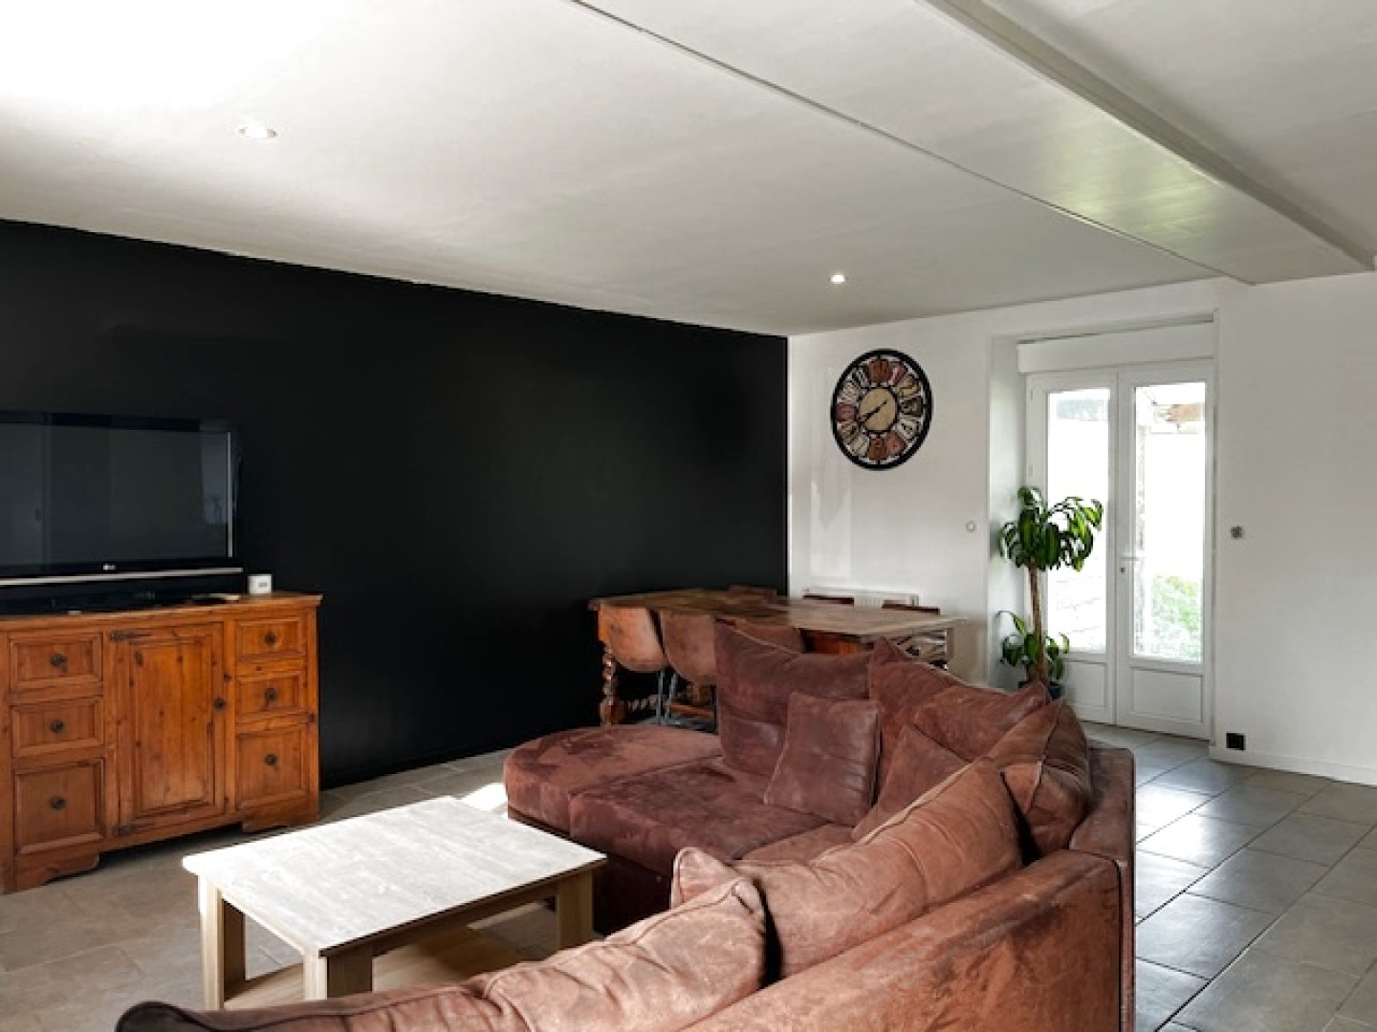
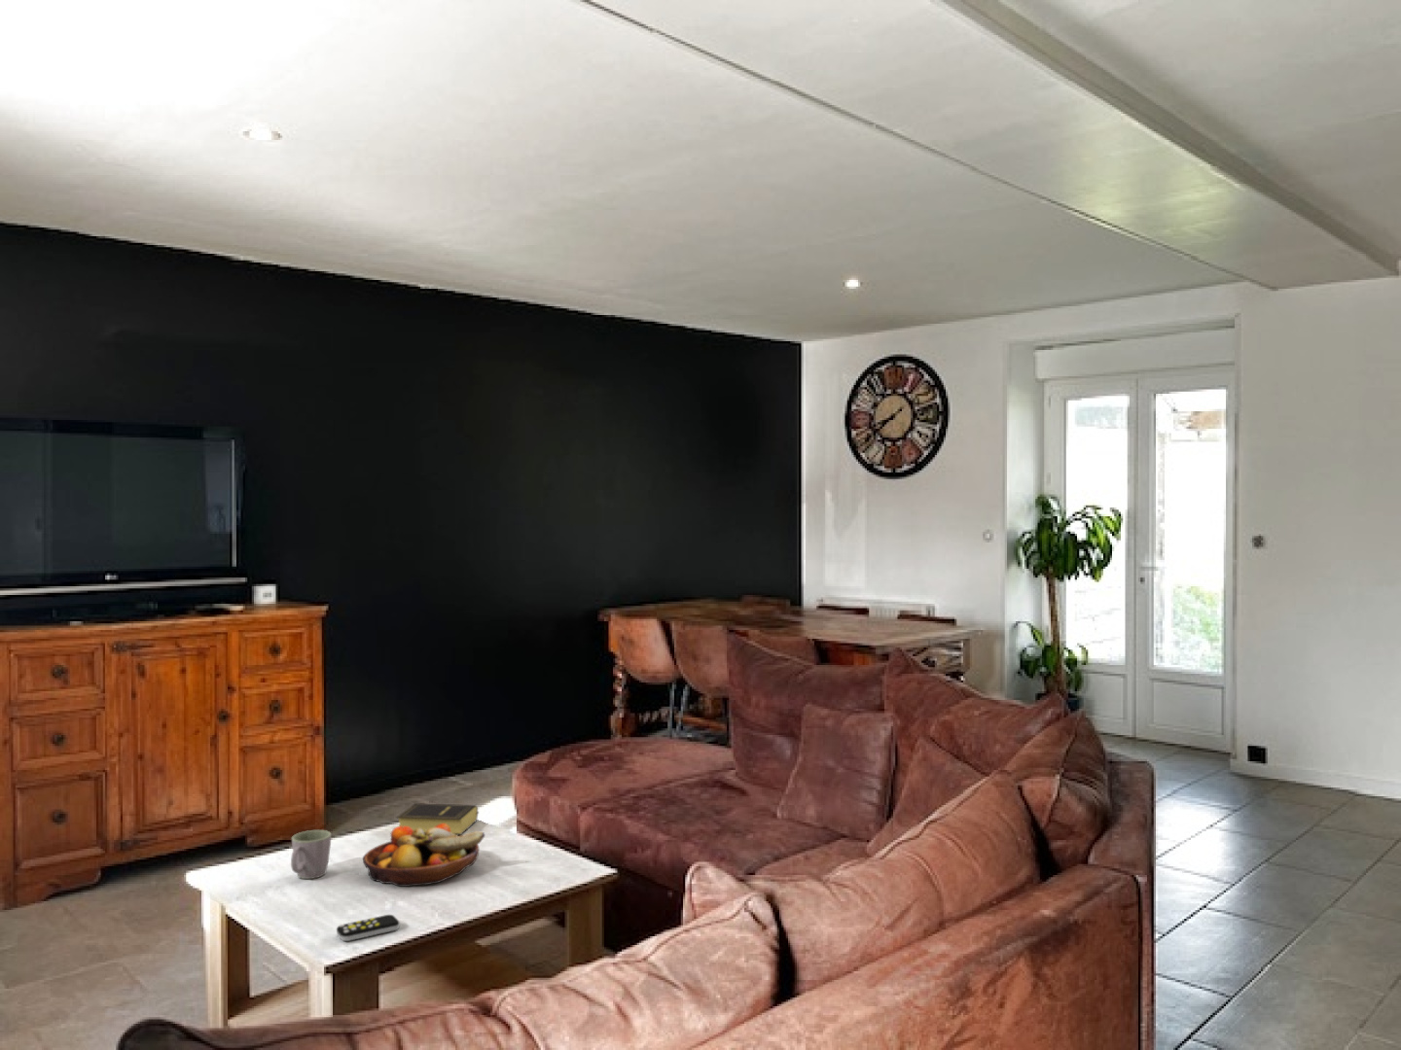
+ book (435, 817)
+ remote control (367, 926)
+ fruit bowl (424, 846)
+ mug (308, 857)
